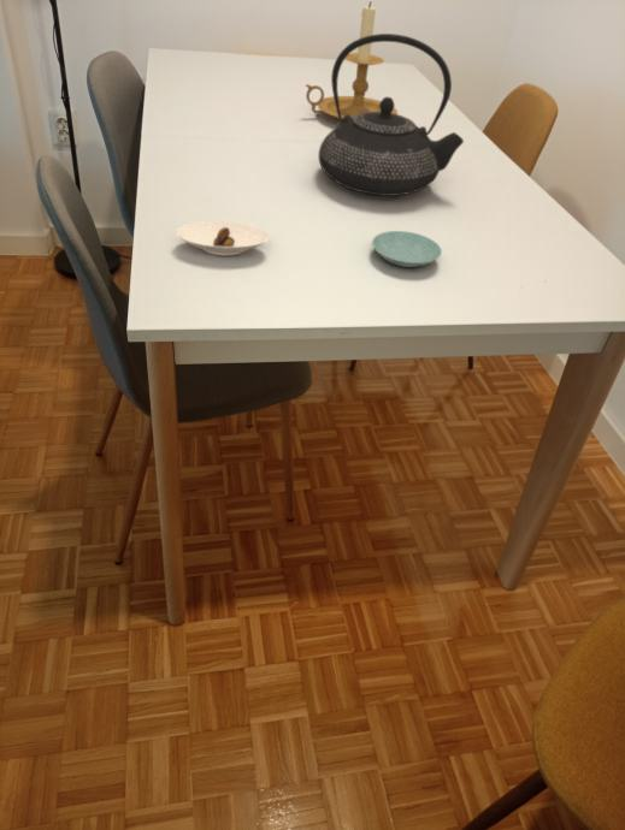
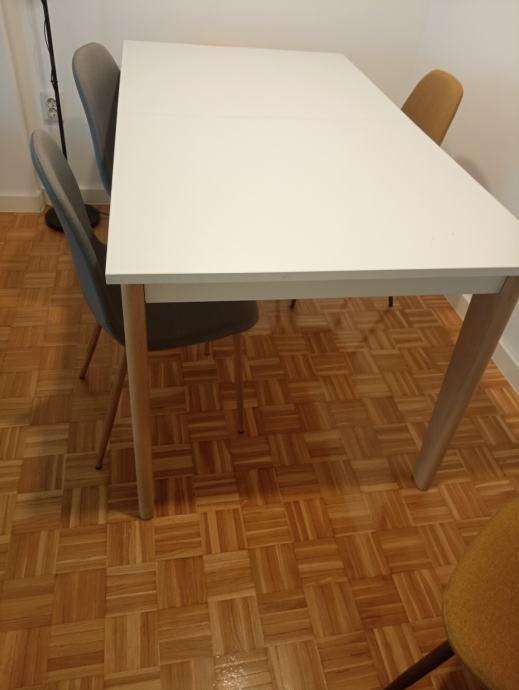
- saucer (405, 251)
- candle holder (362, 63)
- teapot (394, 114)
- saucer (223, 239)
